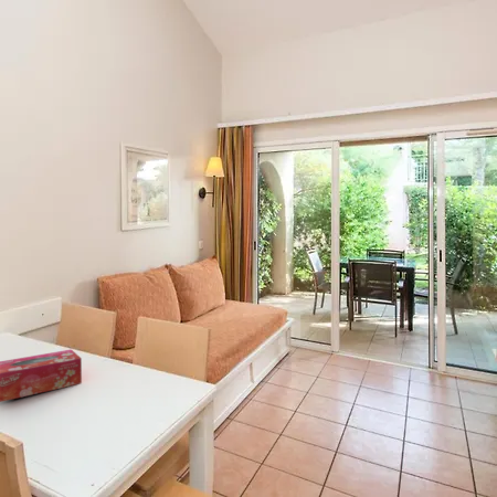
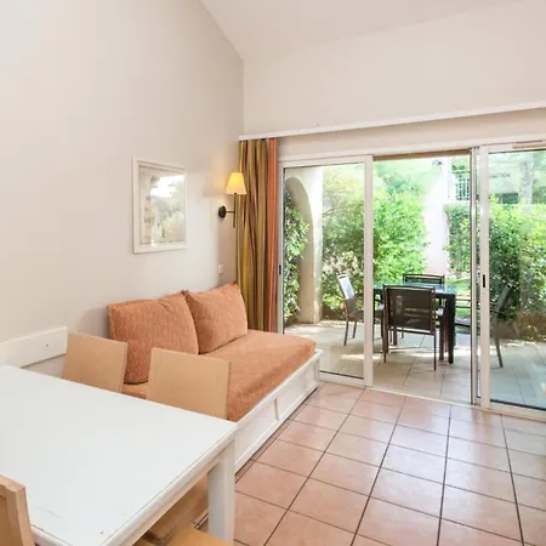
- tissue box (35, 373)
